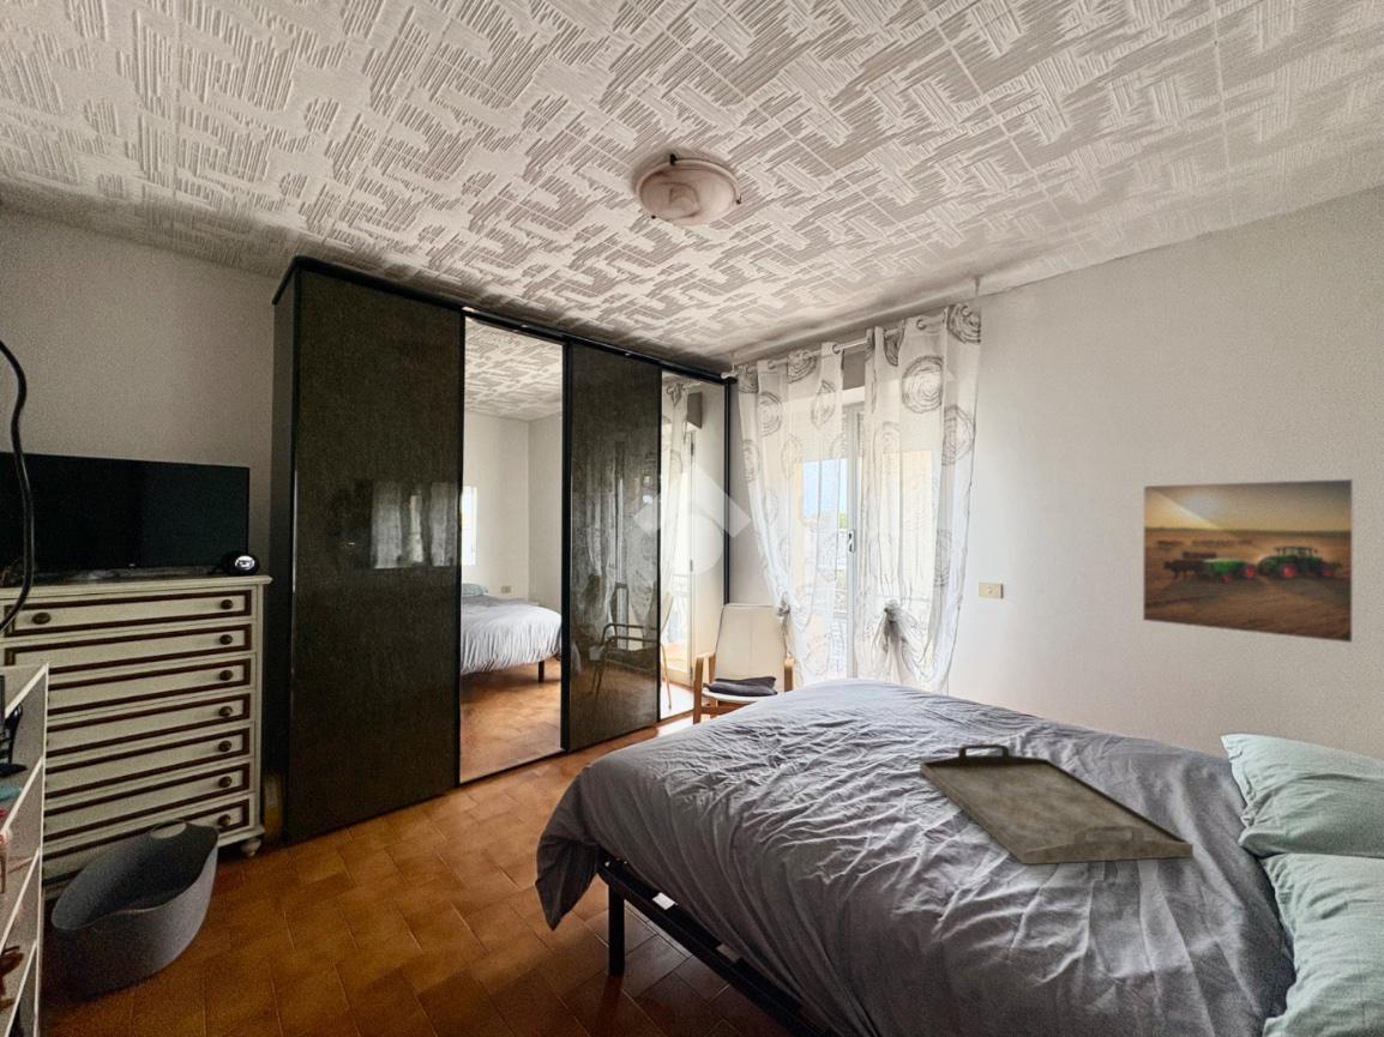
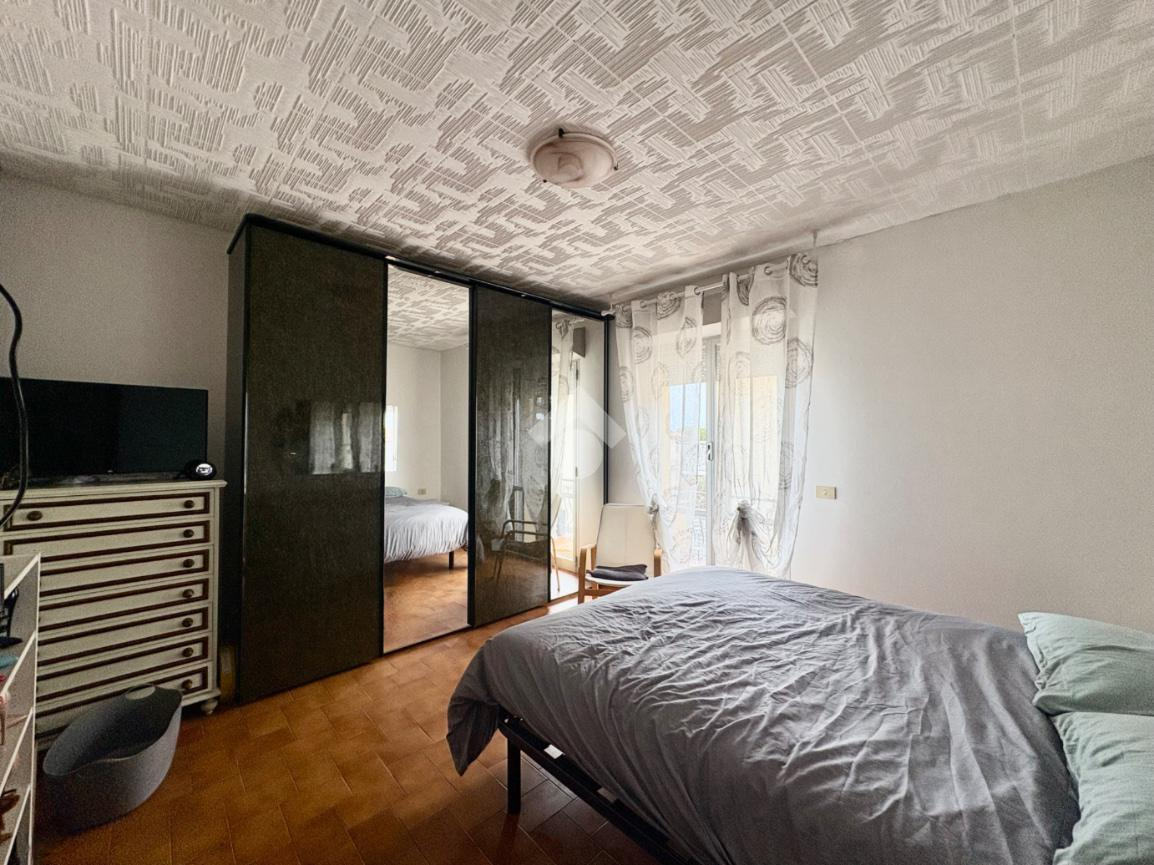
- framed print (1238, 556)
- serving tray (1036, 792)
